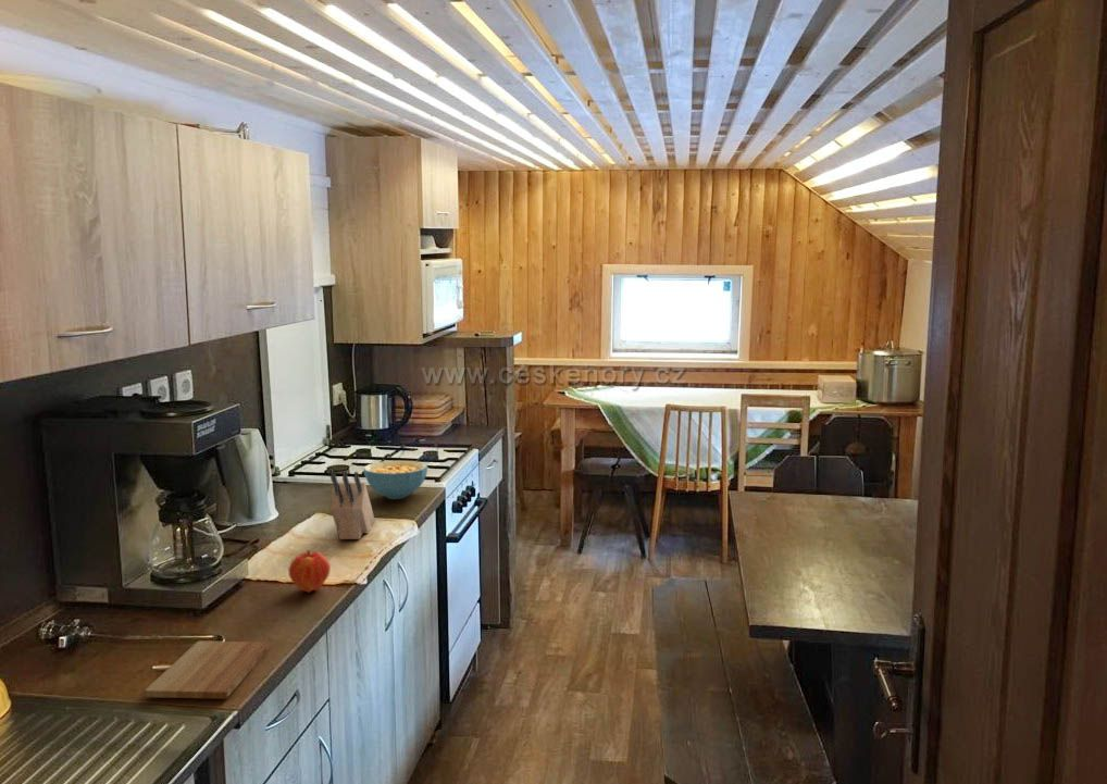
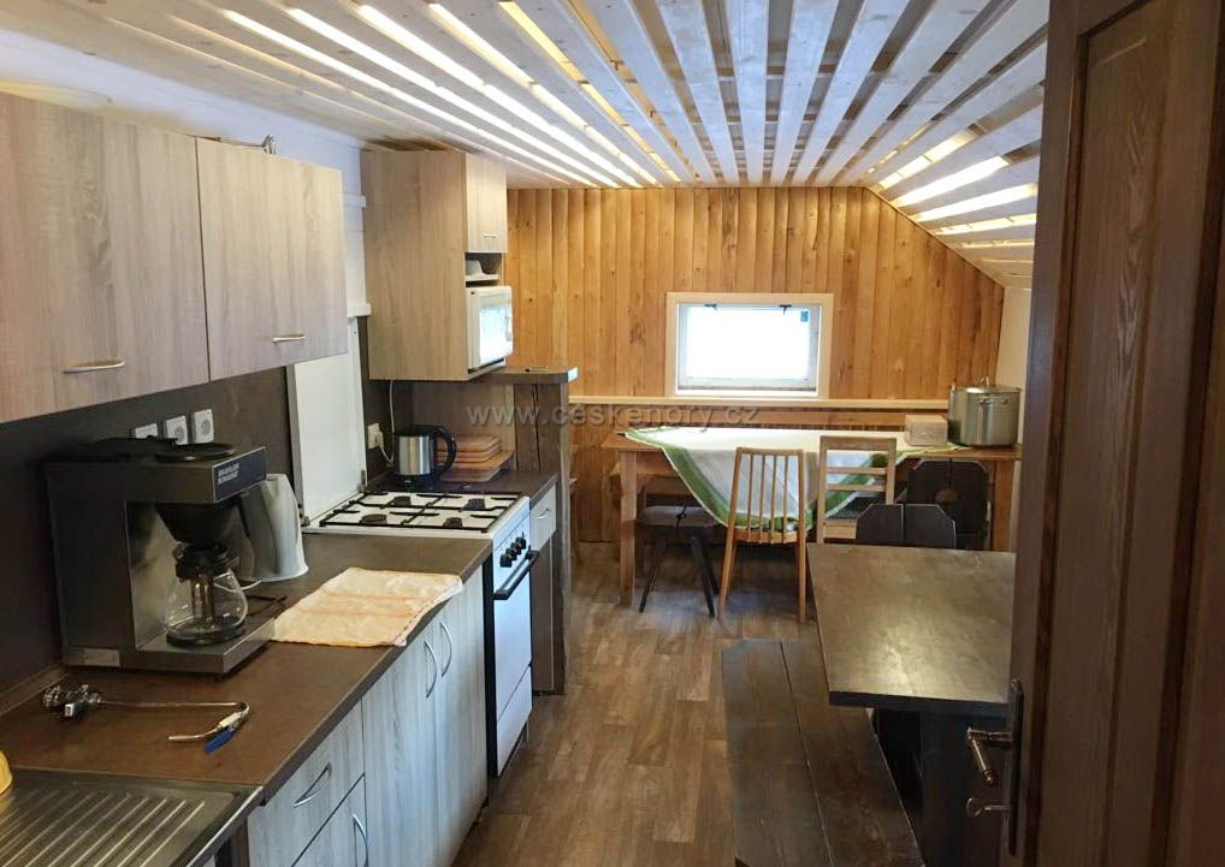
- cereal bowl (396, 482)
- fruit (309, 569)
- cutting board (211, 668)
- knife block (351, 498)
